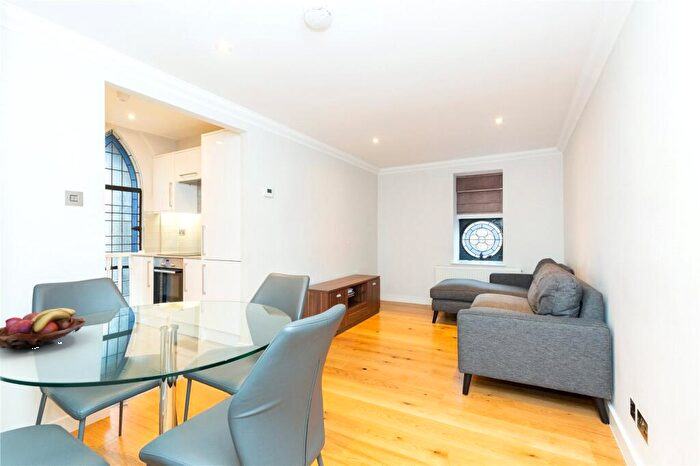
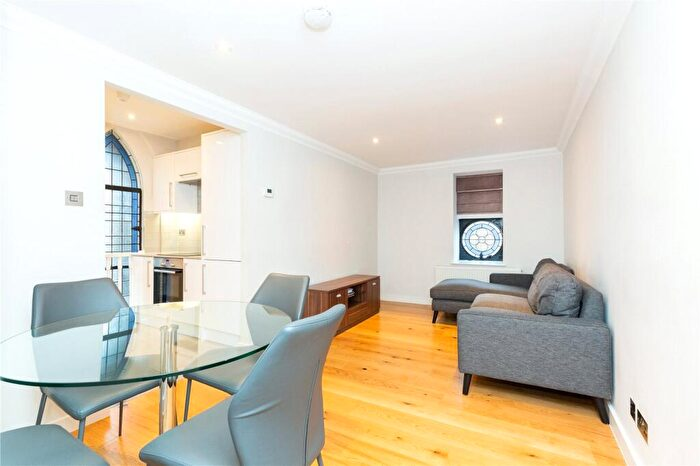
- fruit basket (39, 326)
